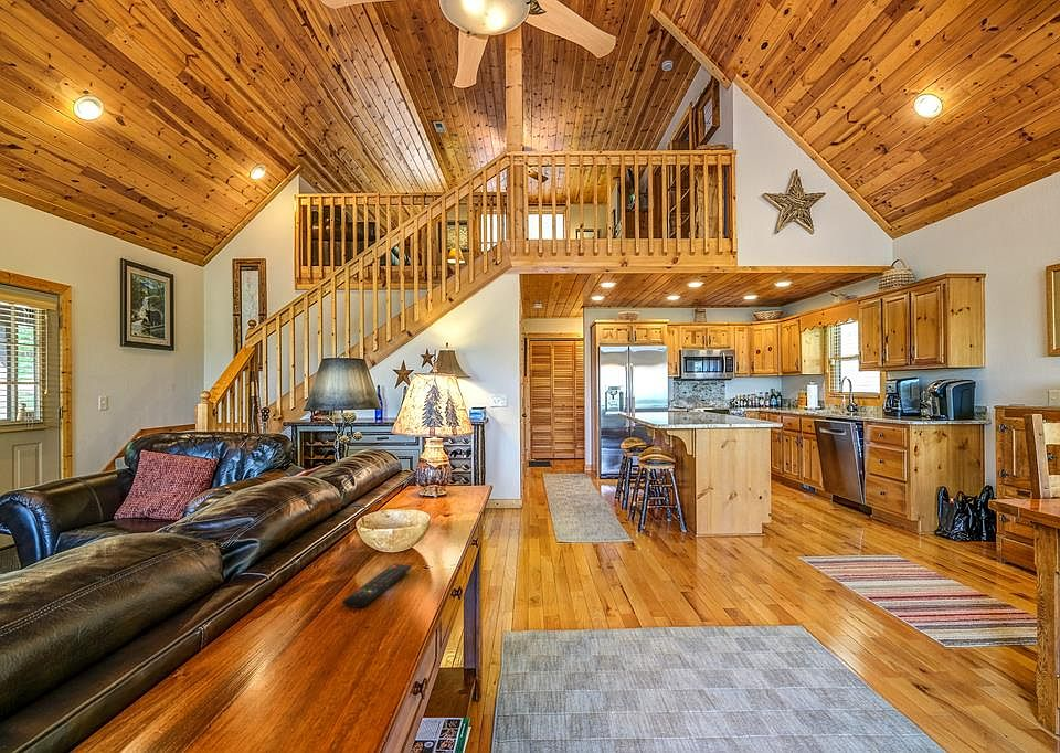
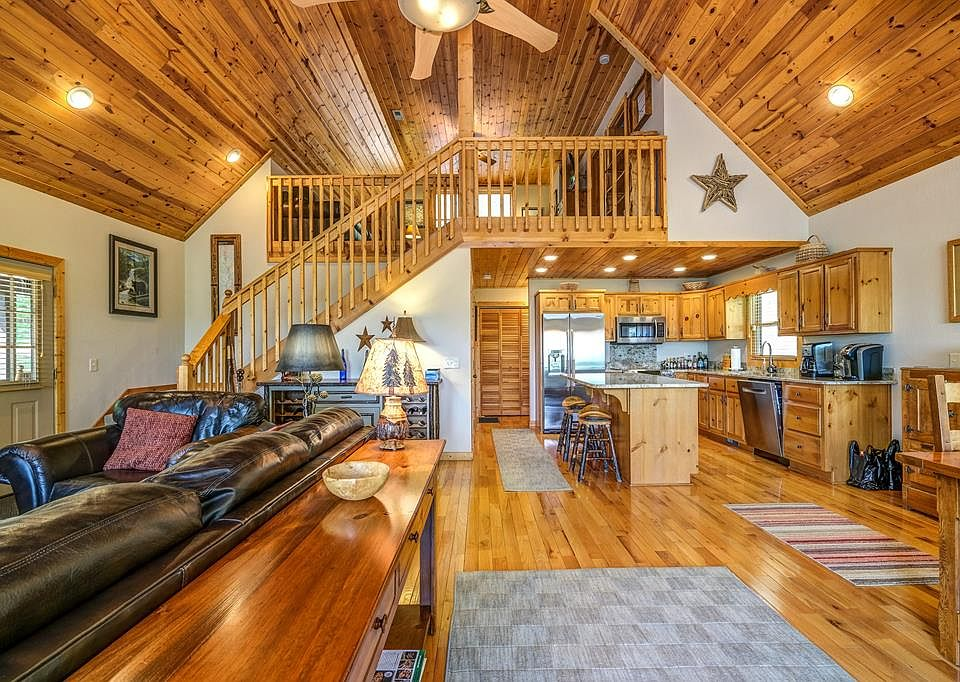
- remote control (380, 584)
